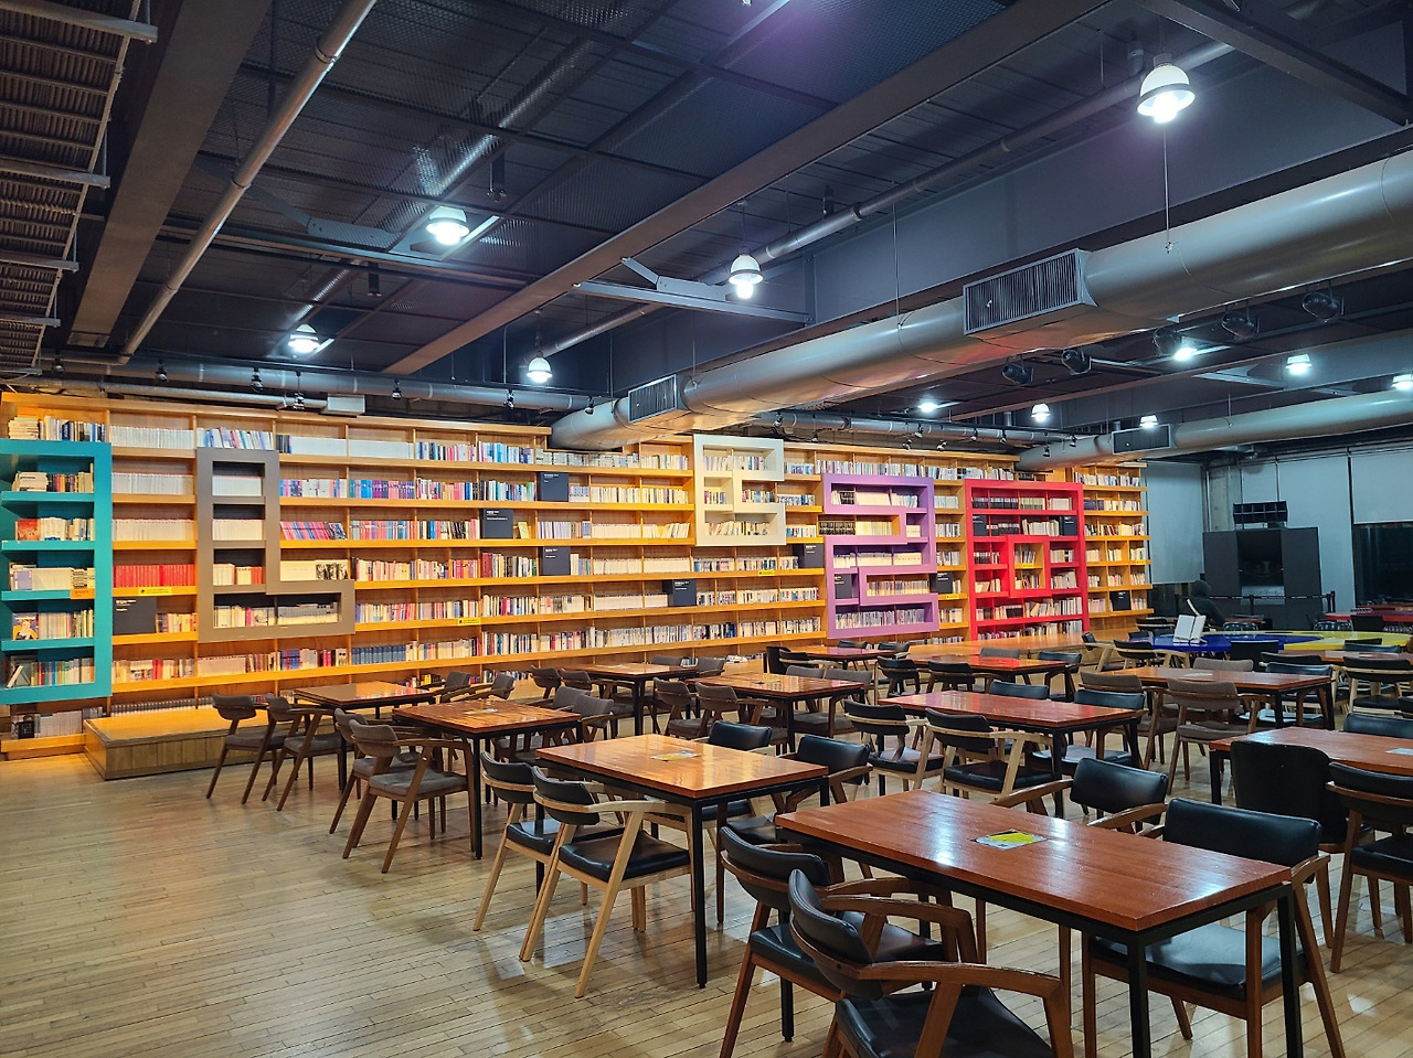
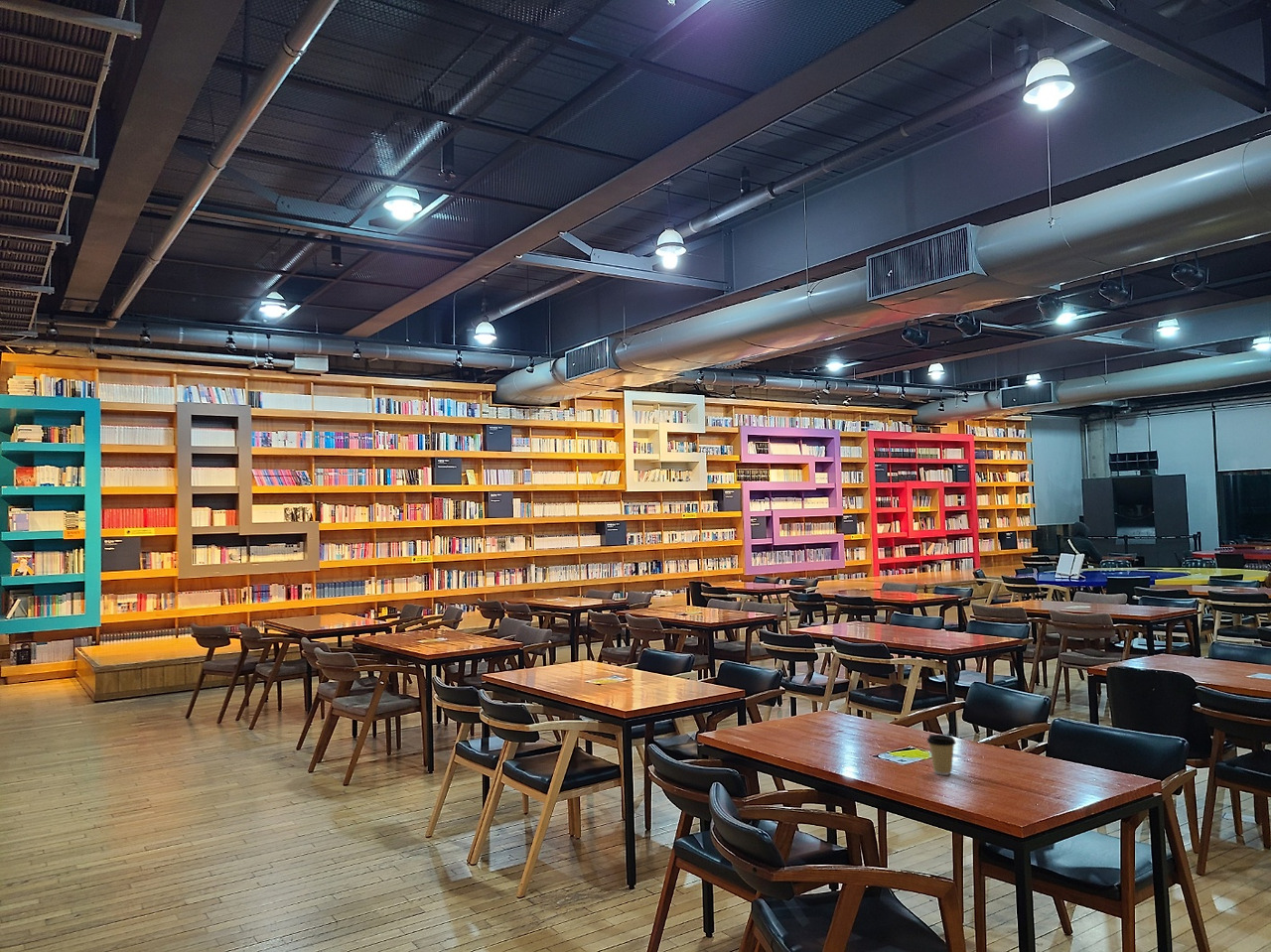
+ coffee cup (941, 753)
